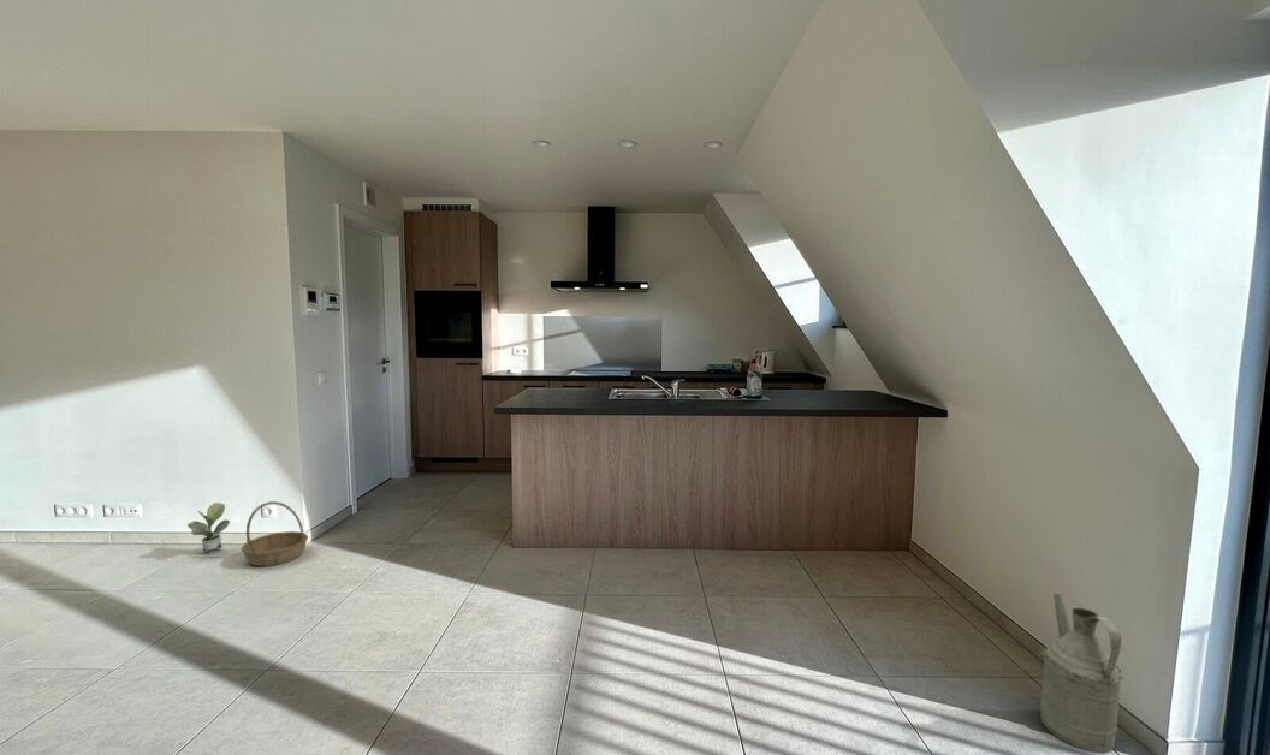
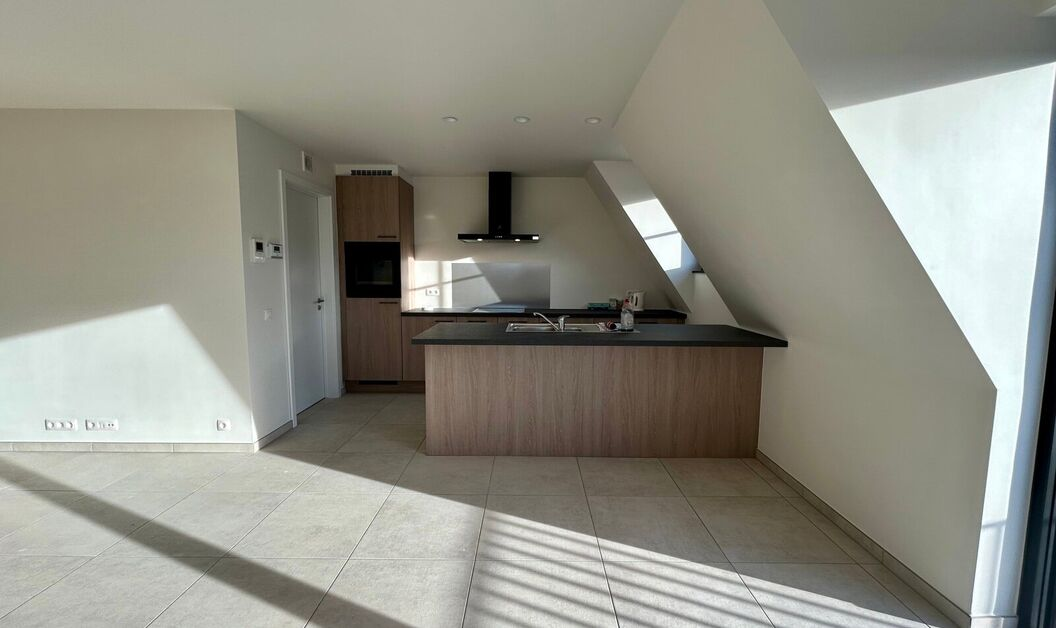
- potted plant (206, 530)
- watering can (1078, 666)
- basket (274, 533)
